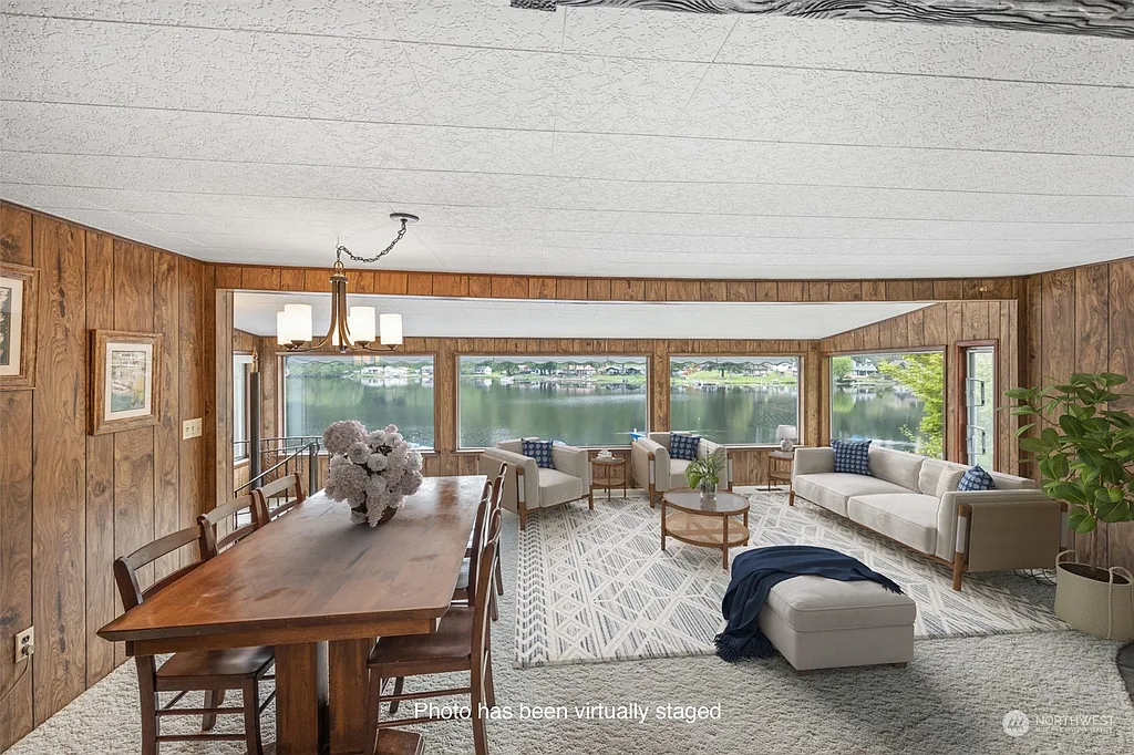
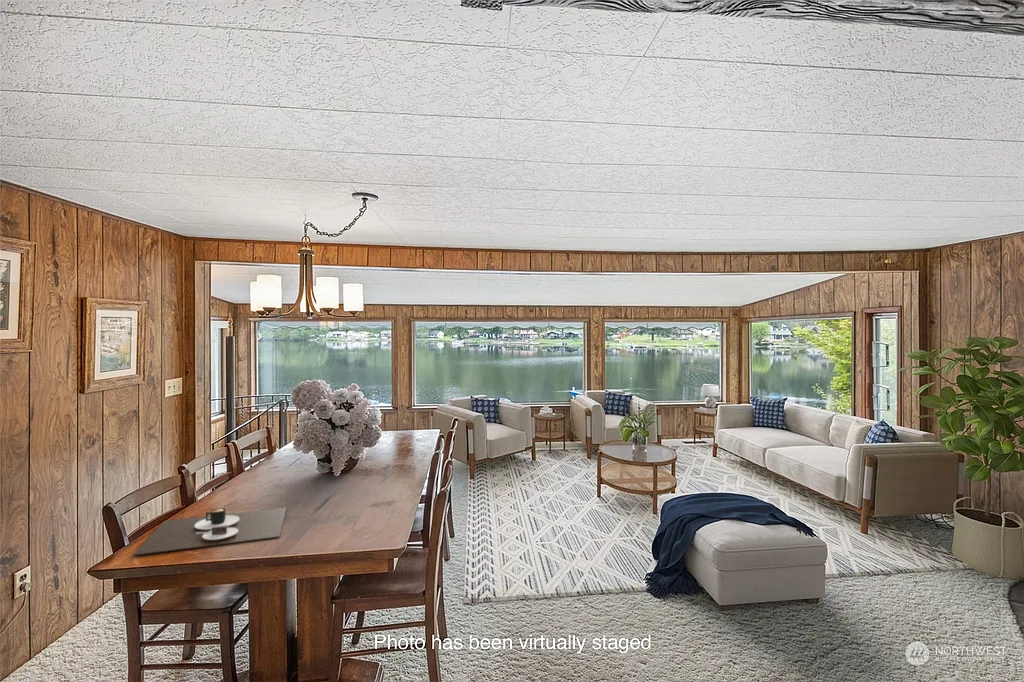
+ place mat (219, 521)
